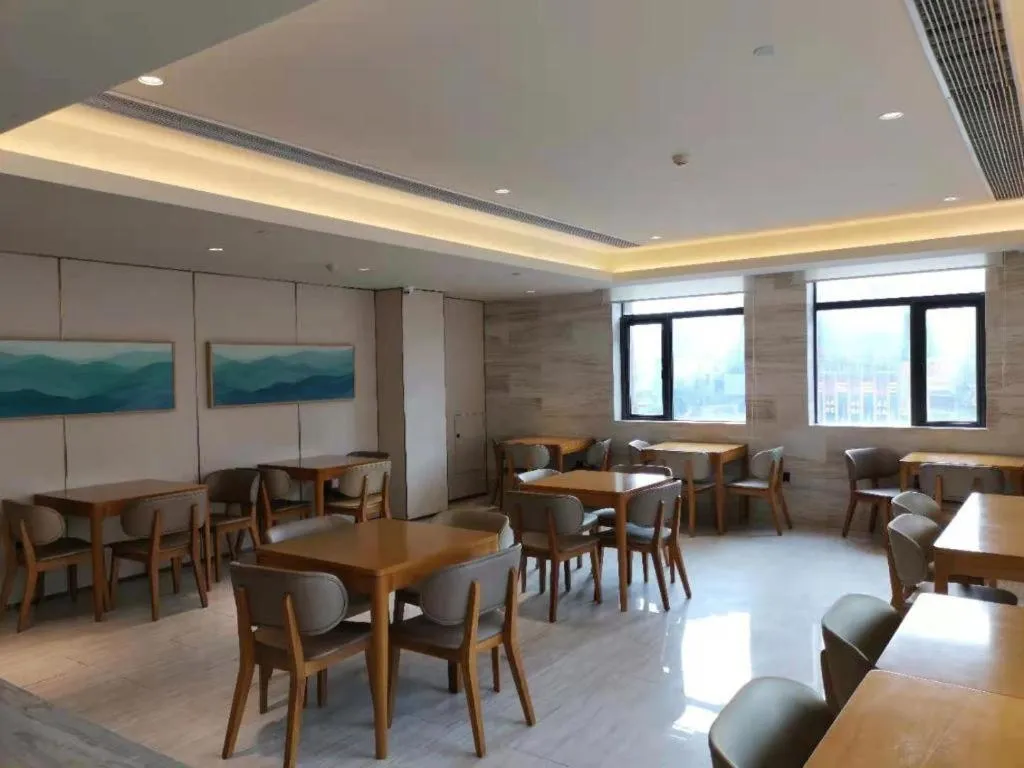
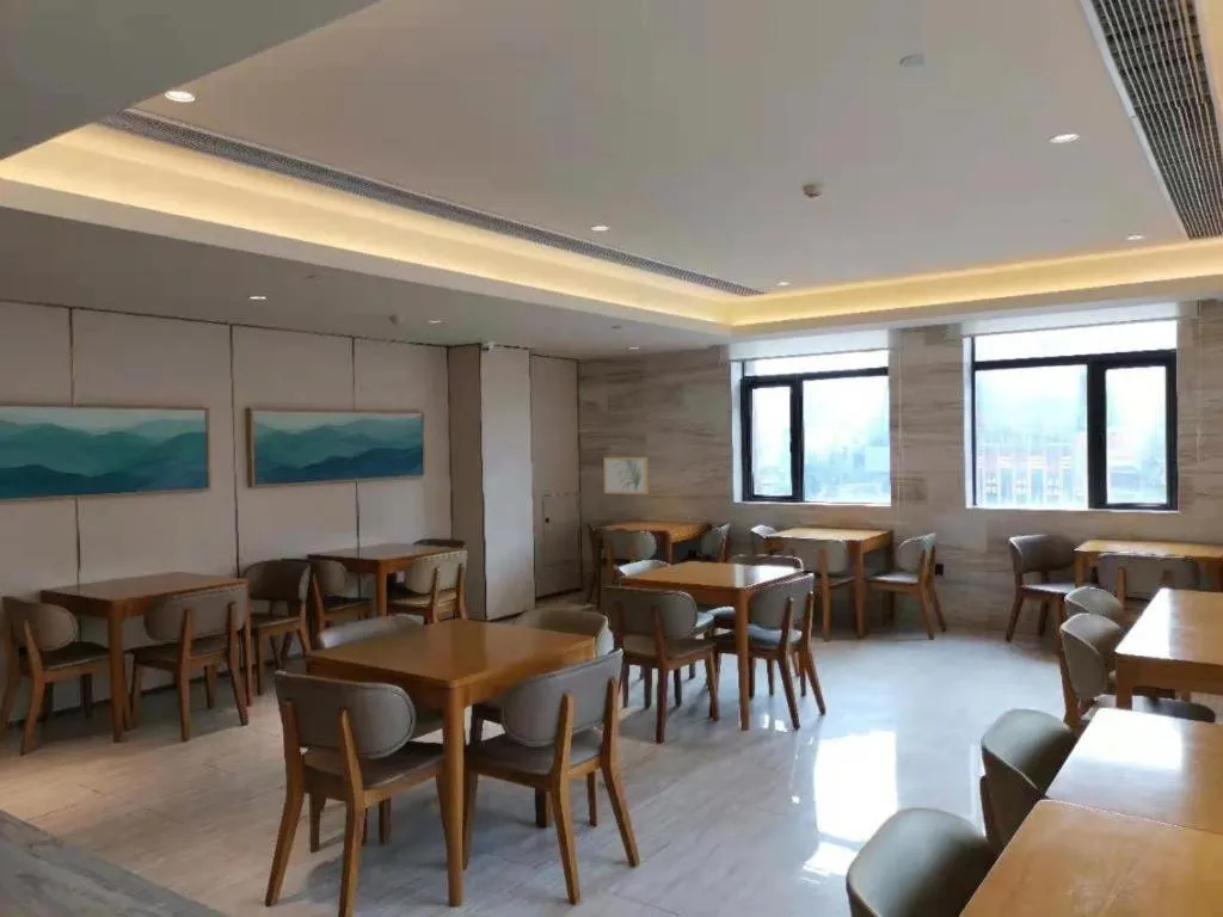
+ wall art (625, 475)
